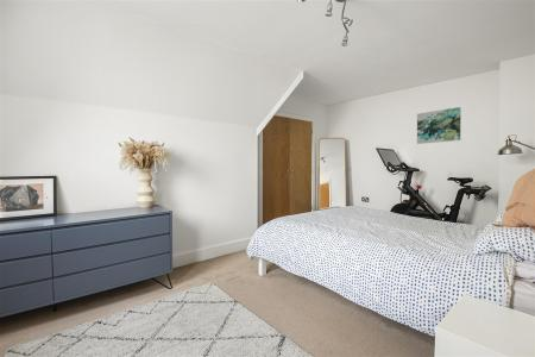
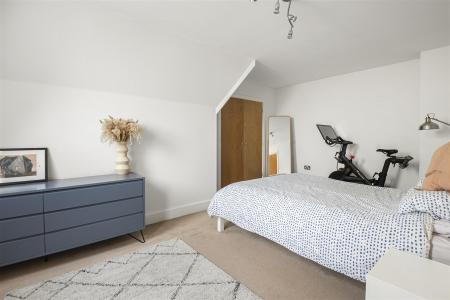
- wall art (438, 126)
